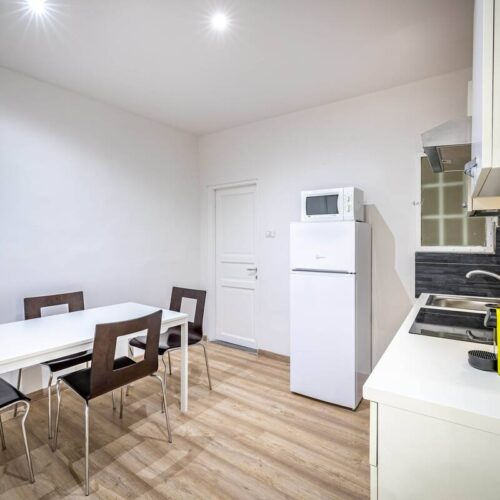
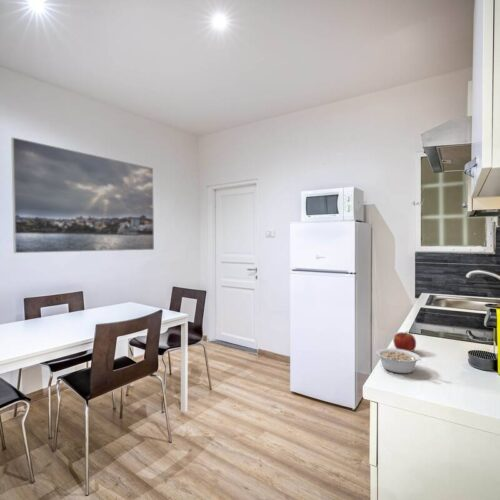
+ legume (399, 360)
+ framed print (94, 203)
+ fruit (404, 341)
